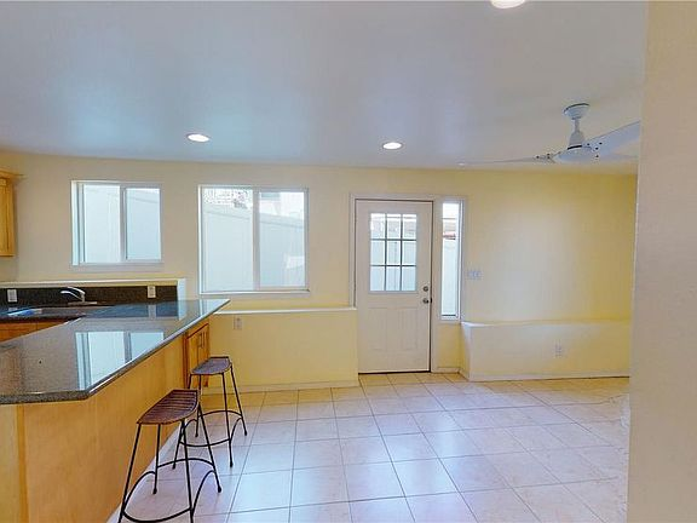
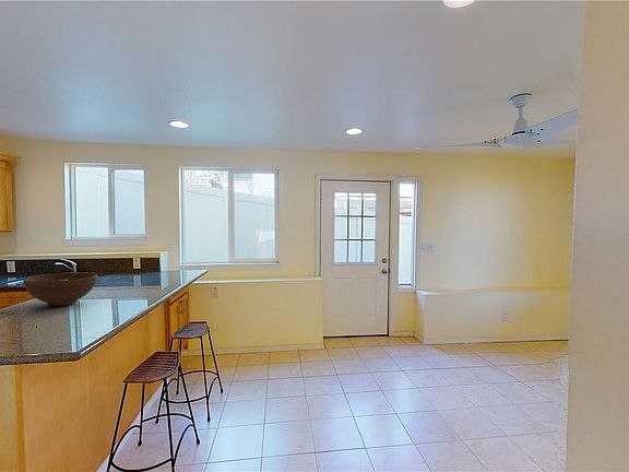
+ fruit bowl (62, 290)
